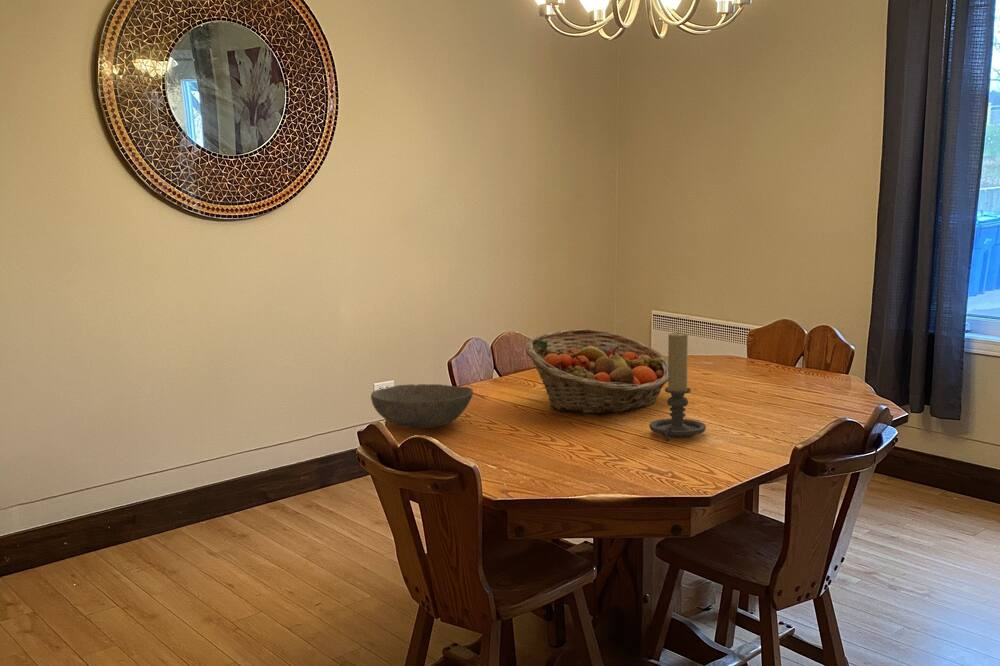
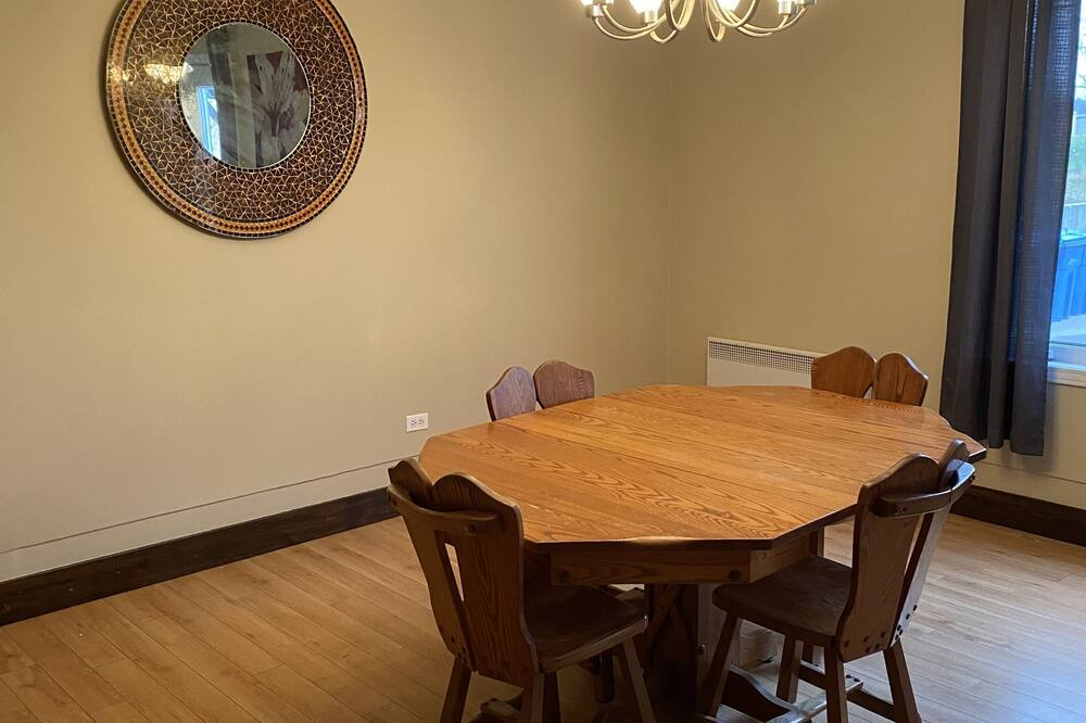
- candle holder (675, 384)
- fruit basket (599, 369)
- bowl (422, 407)
